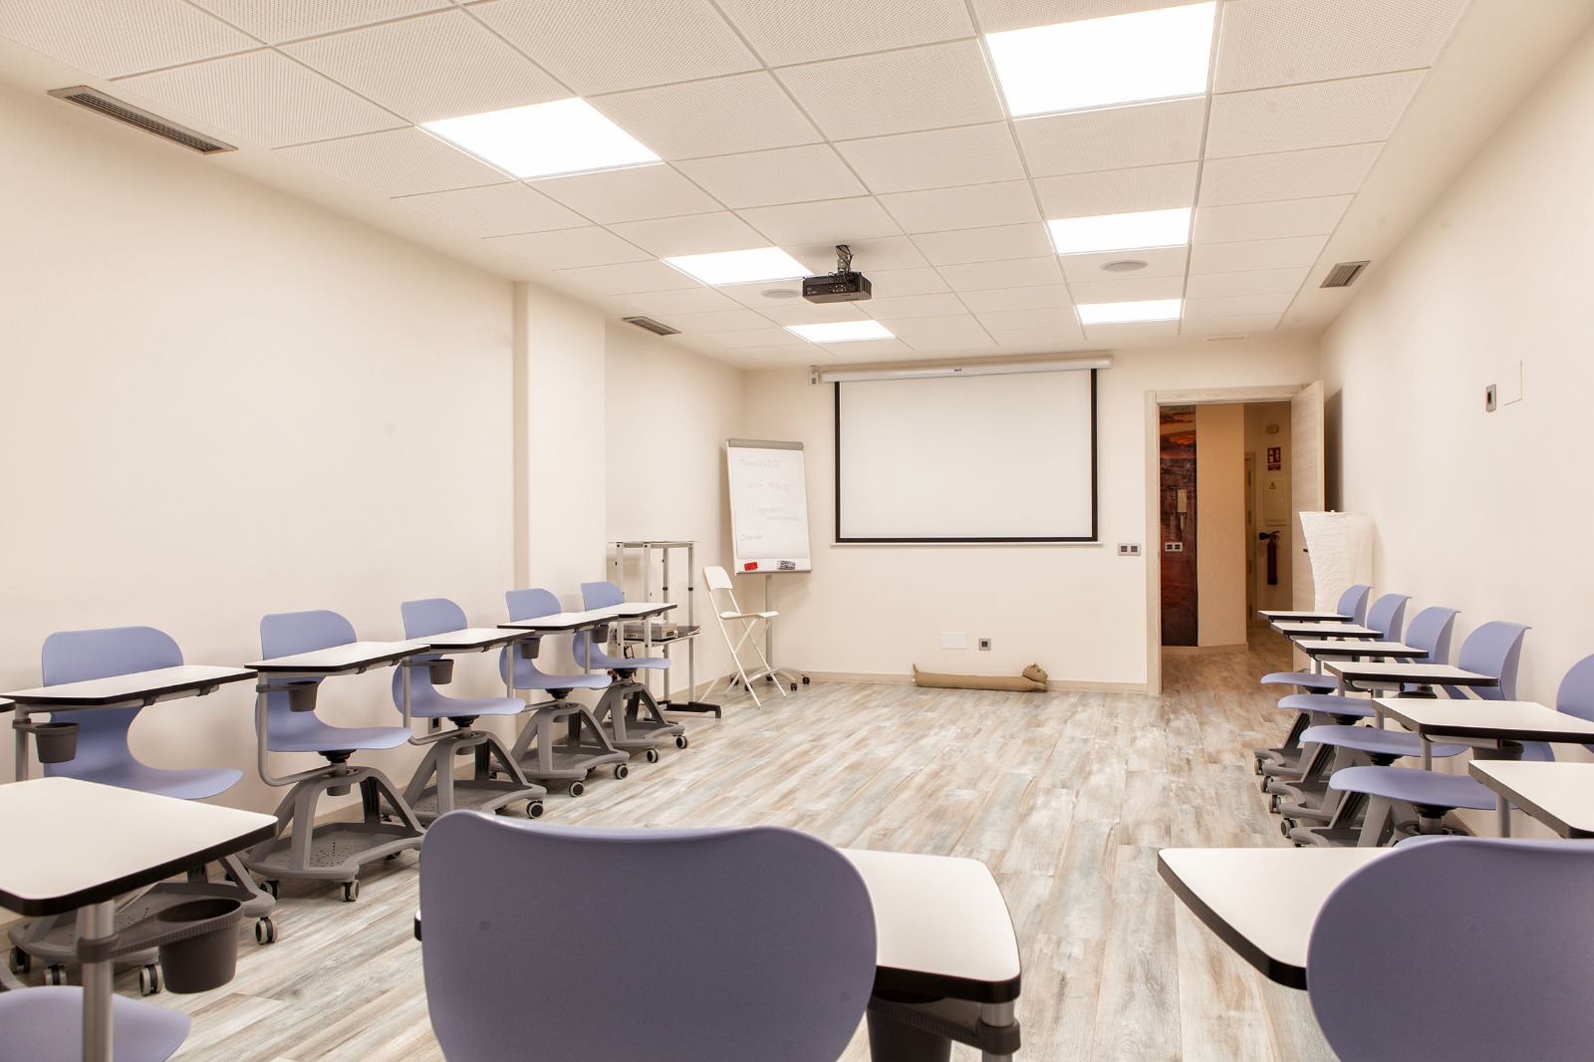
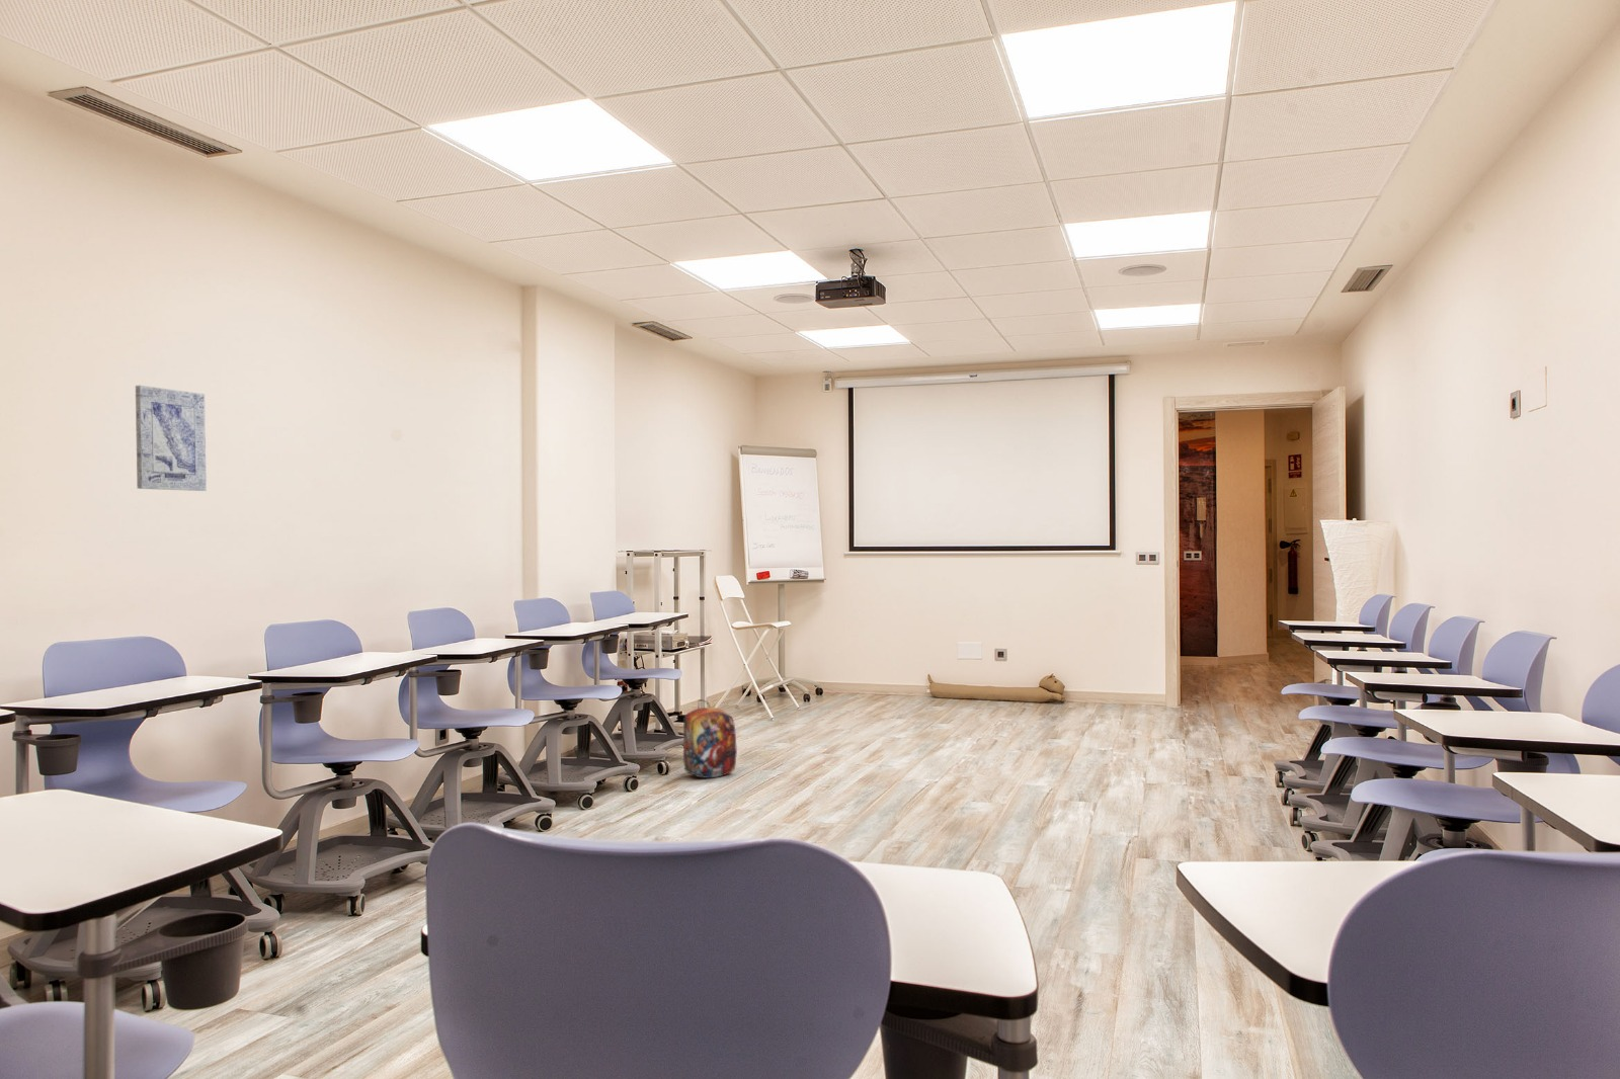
+ backpack (708, 738)
+ wall art (171, 440)
